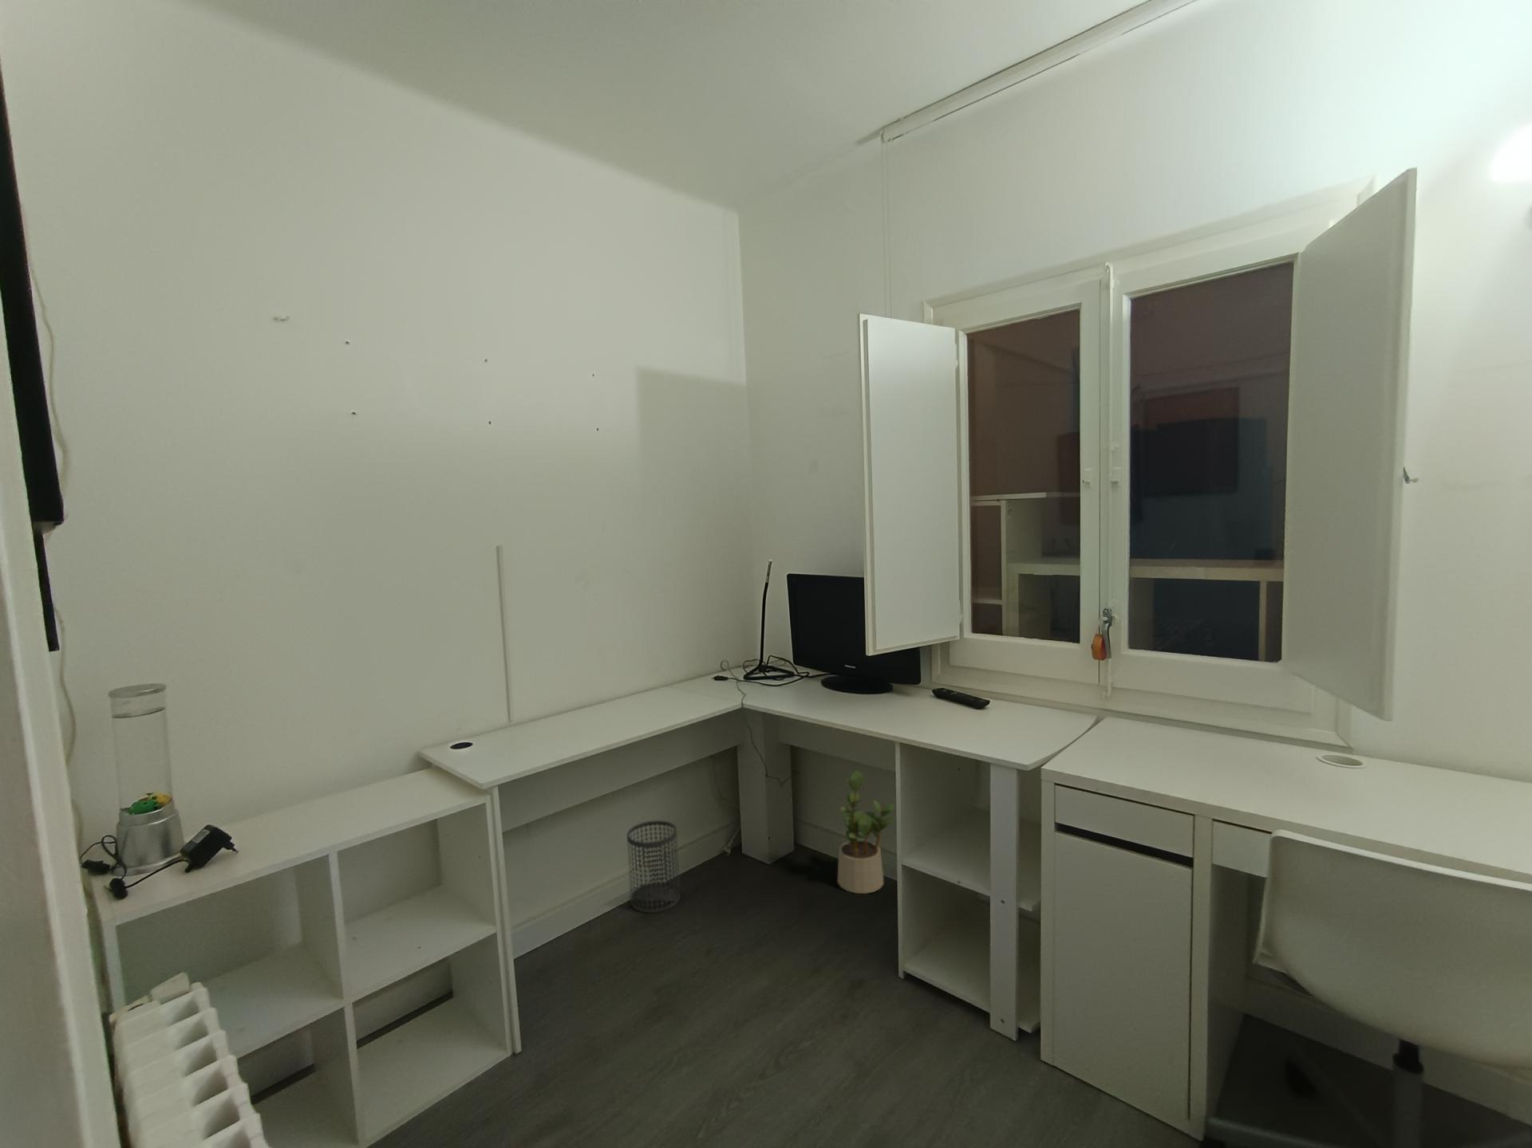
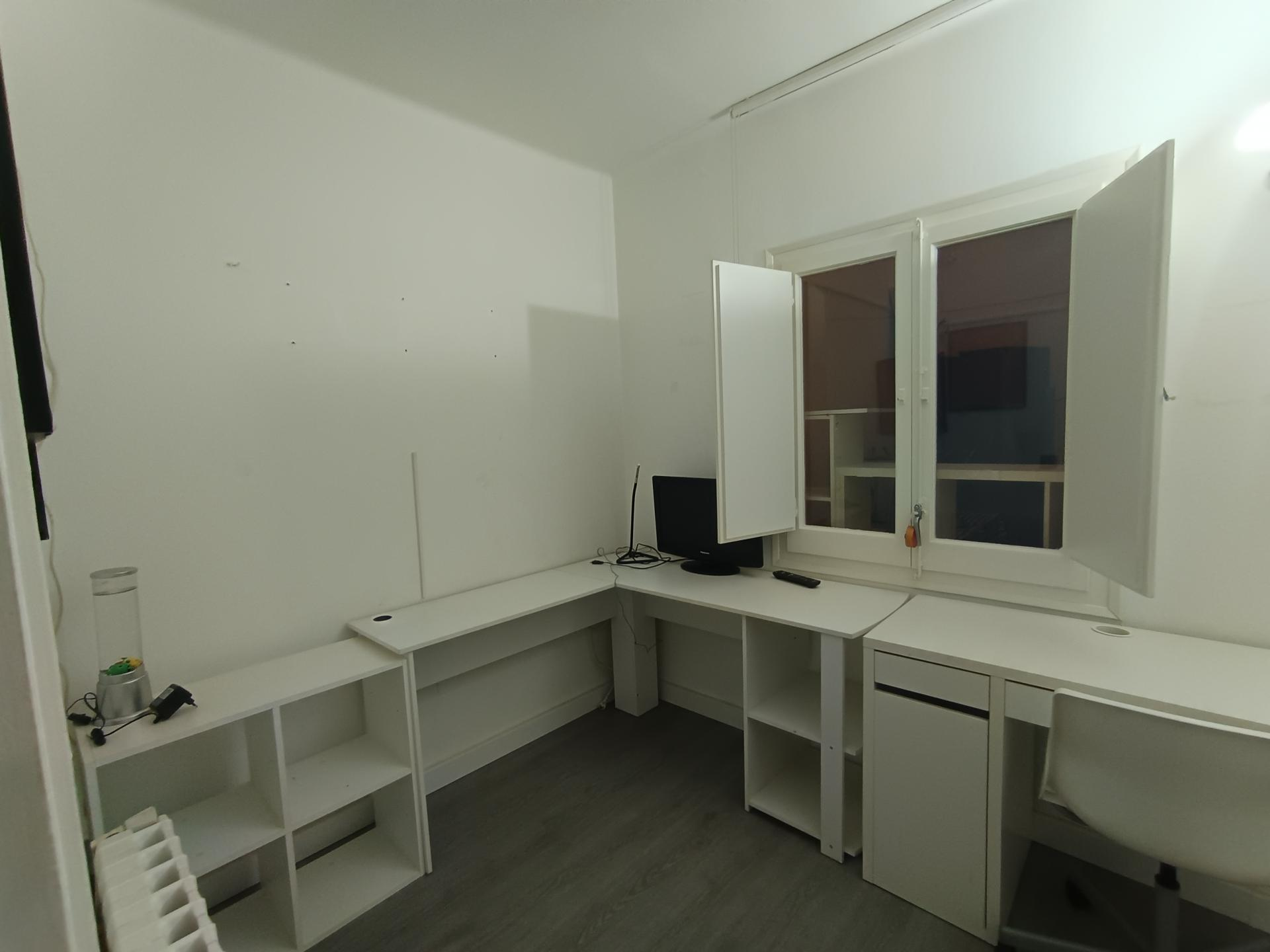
- potted plant (866, 826)
- wastebasket (654, 865)
